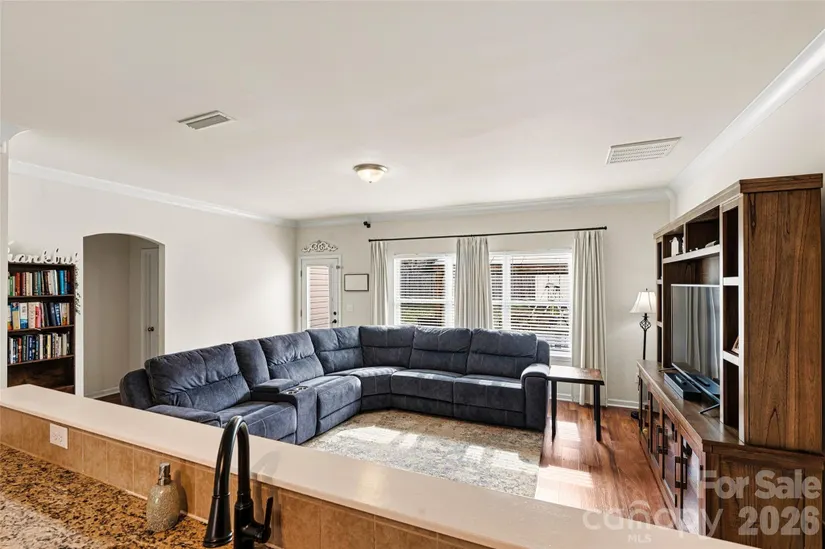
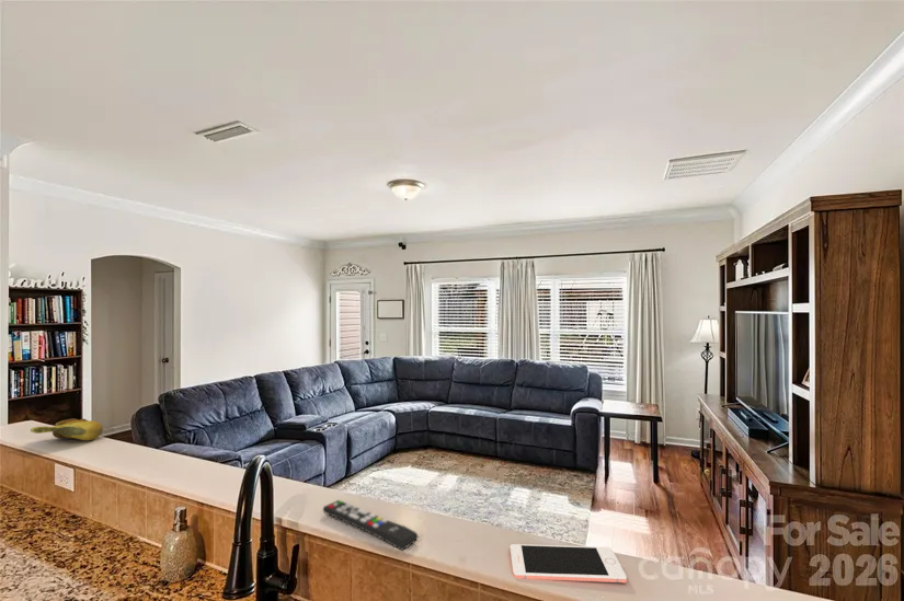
+ banana bunch (67, 429)
+ cell phone (564, 562)
+ remote control (367, 522)
